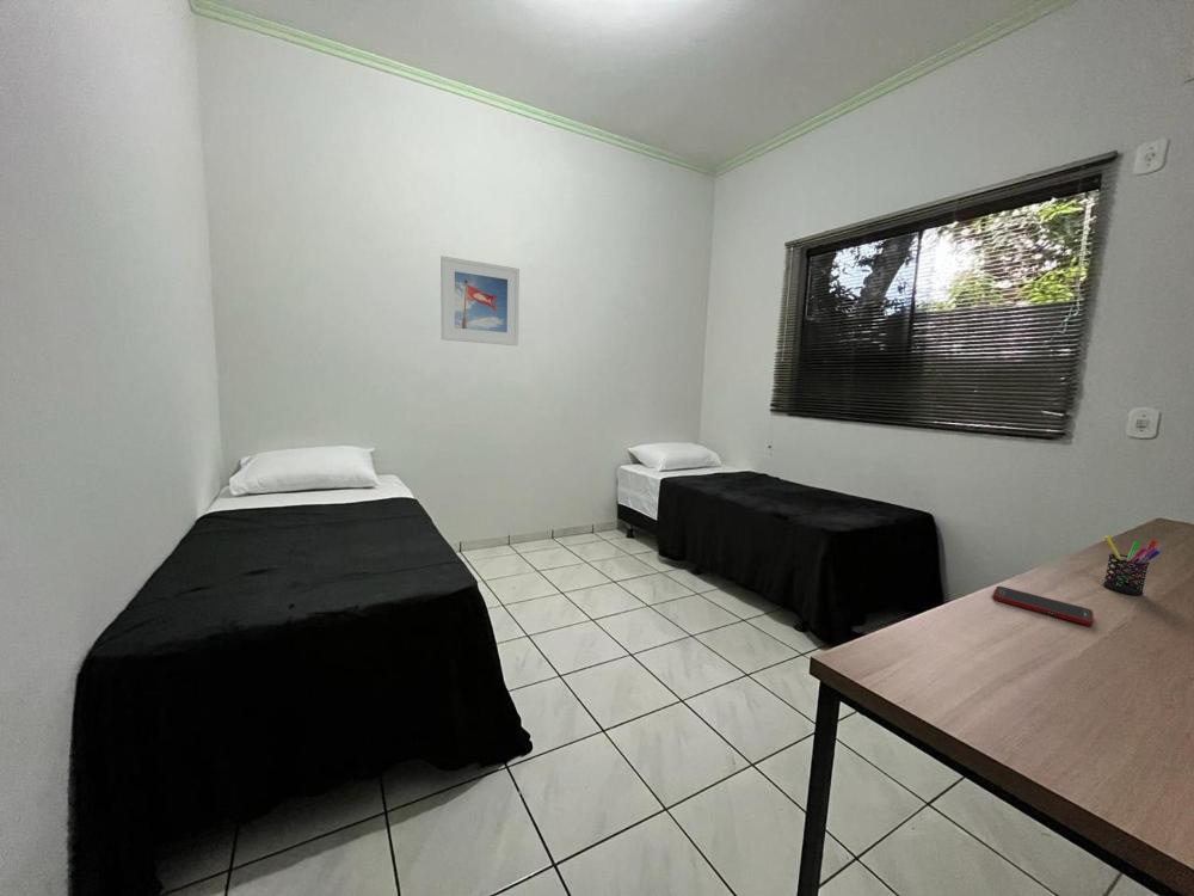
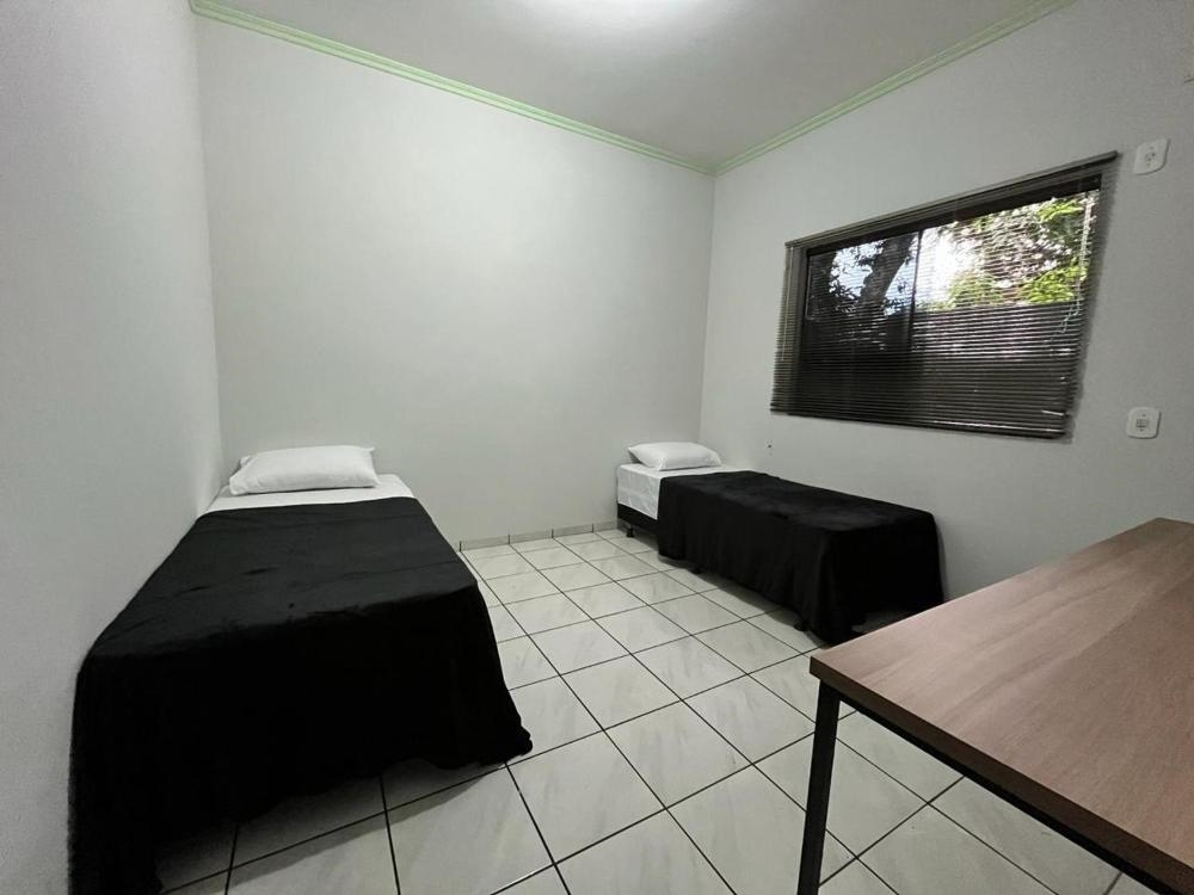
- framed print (481, 302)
- pen holder (1131, 563)
- cell phone (1040, 605)
